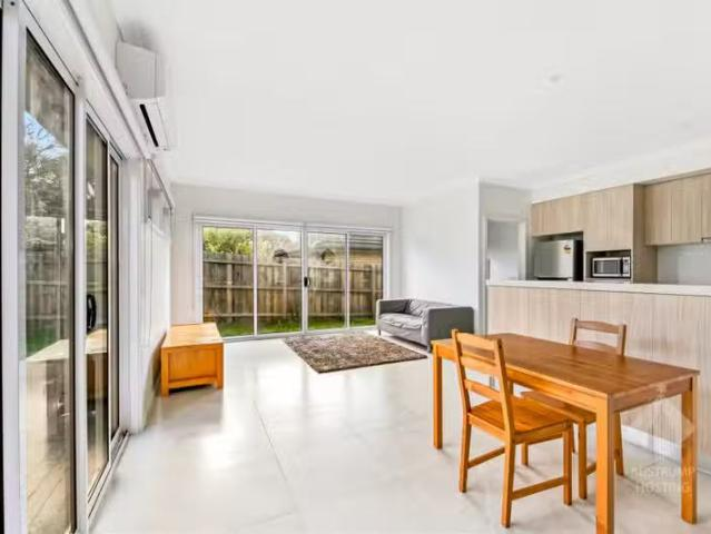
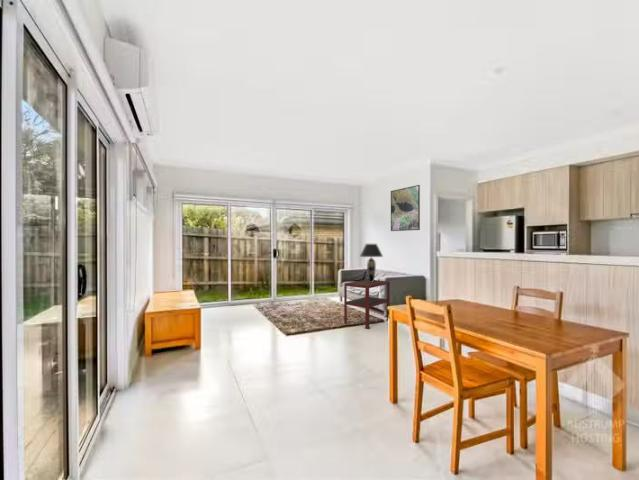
+ table lamp (371, 262)
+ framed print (404, 209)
+ side table (367, 302)
